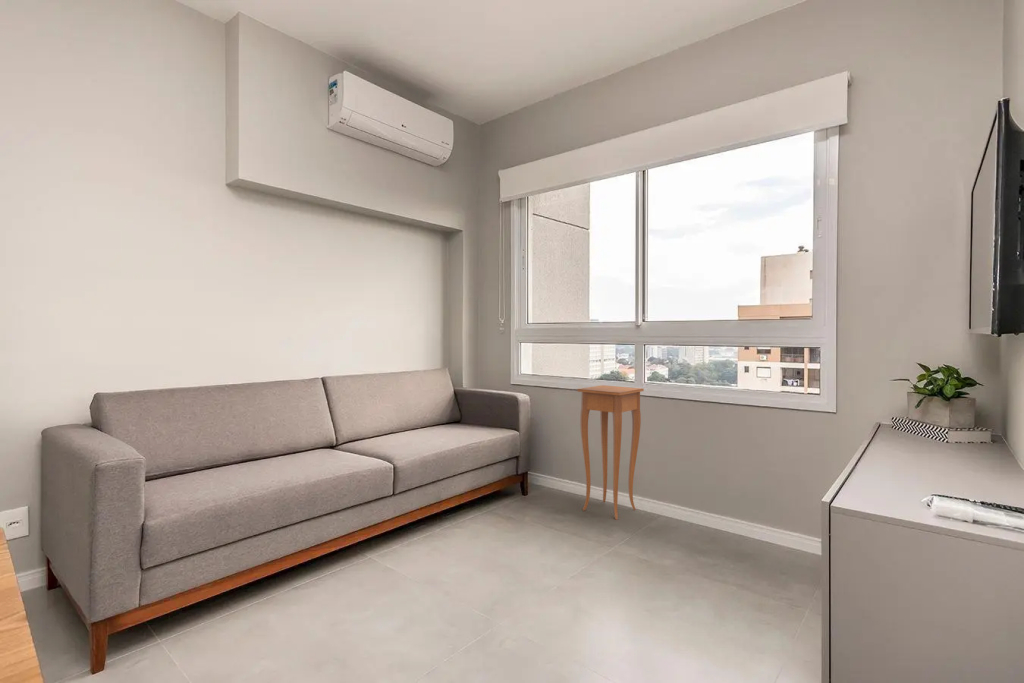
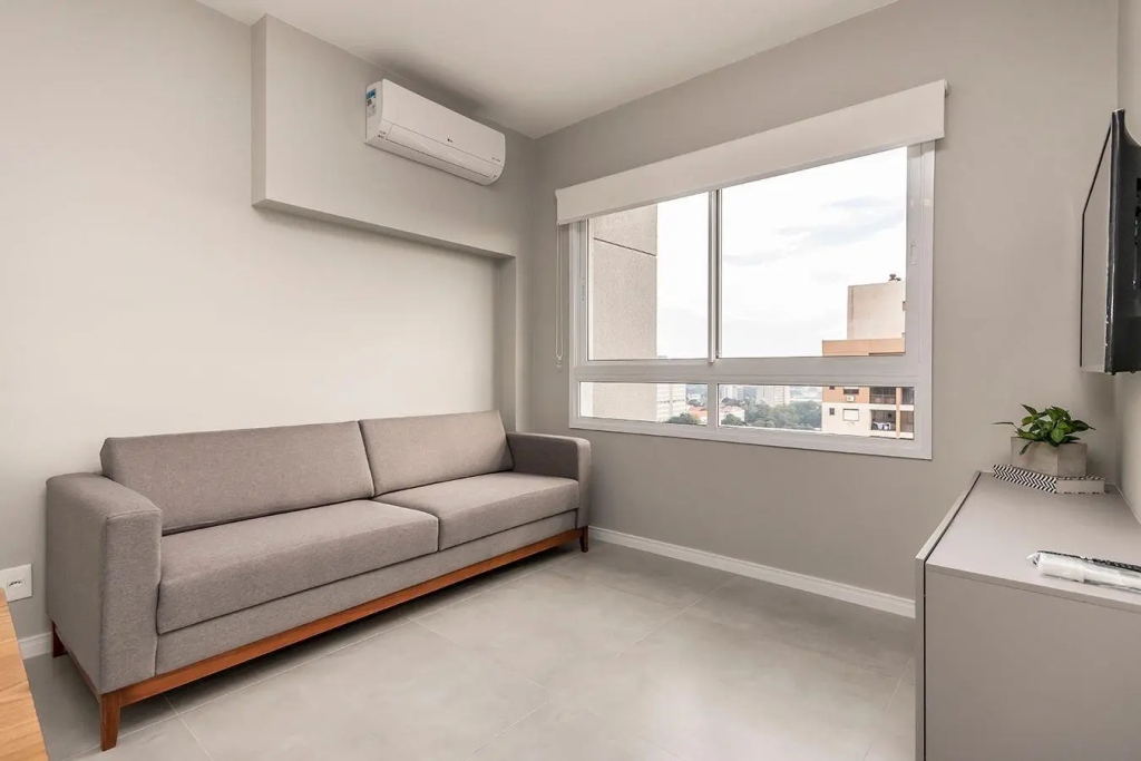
- side table (607, 449)
